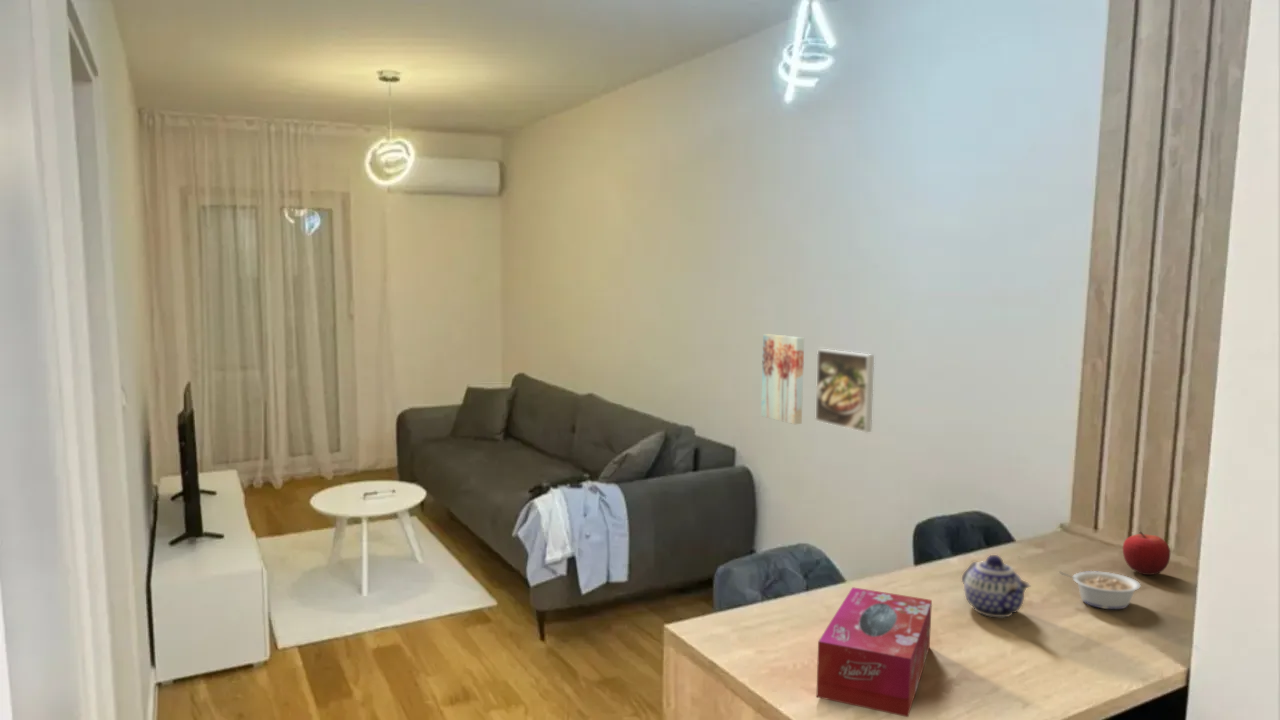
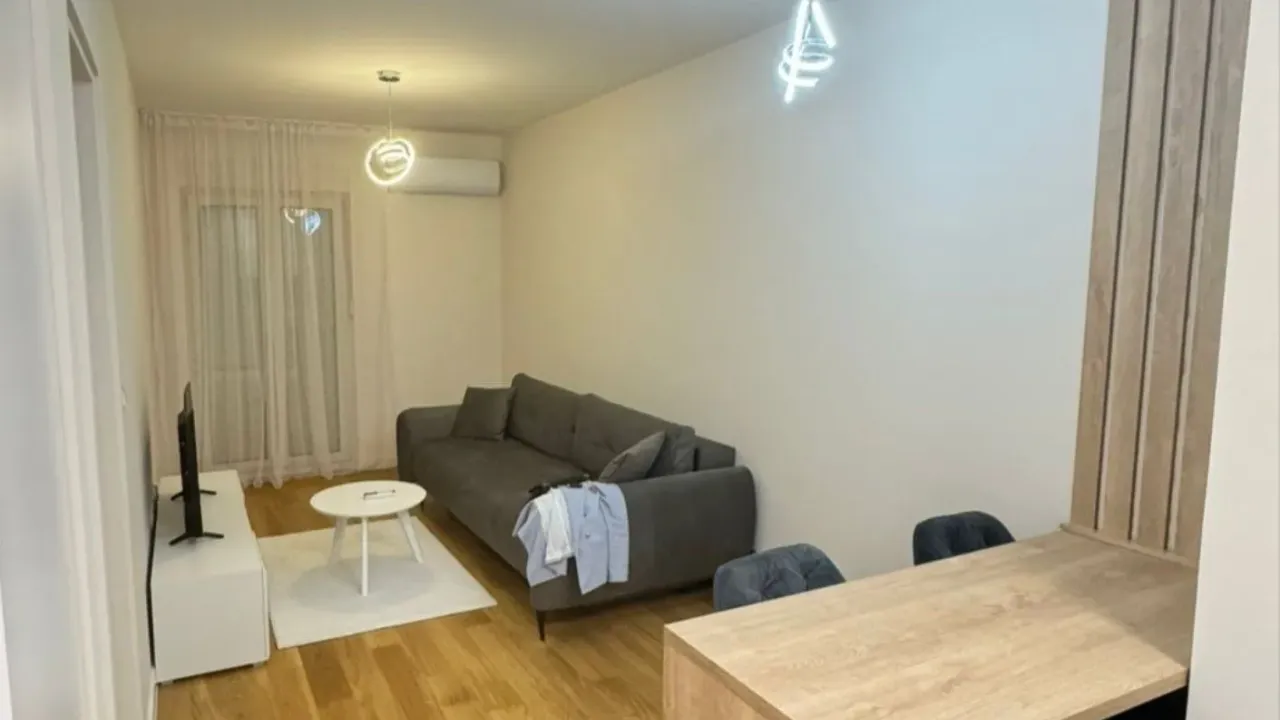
- wall art (781, 378)
- tissue box (877, 645)
- teapot (994, 583)
- legume (1103, 589)
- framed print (843, 389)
- fruit (1146, 552)
